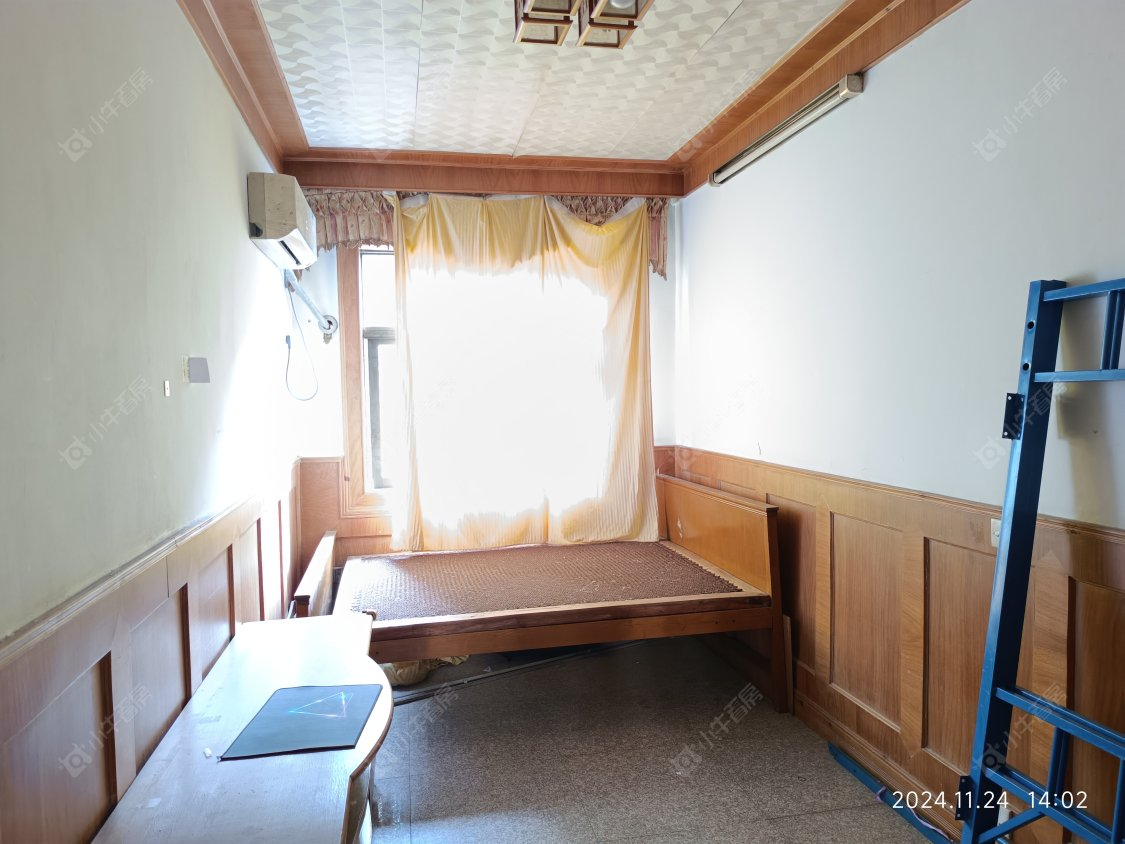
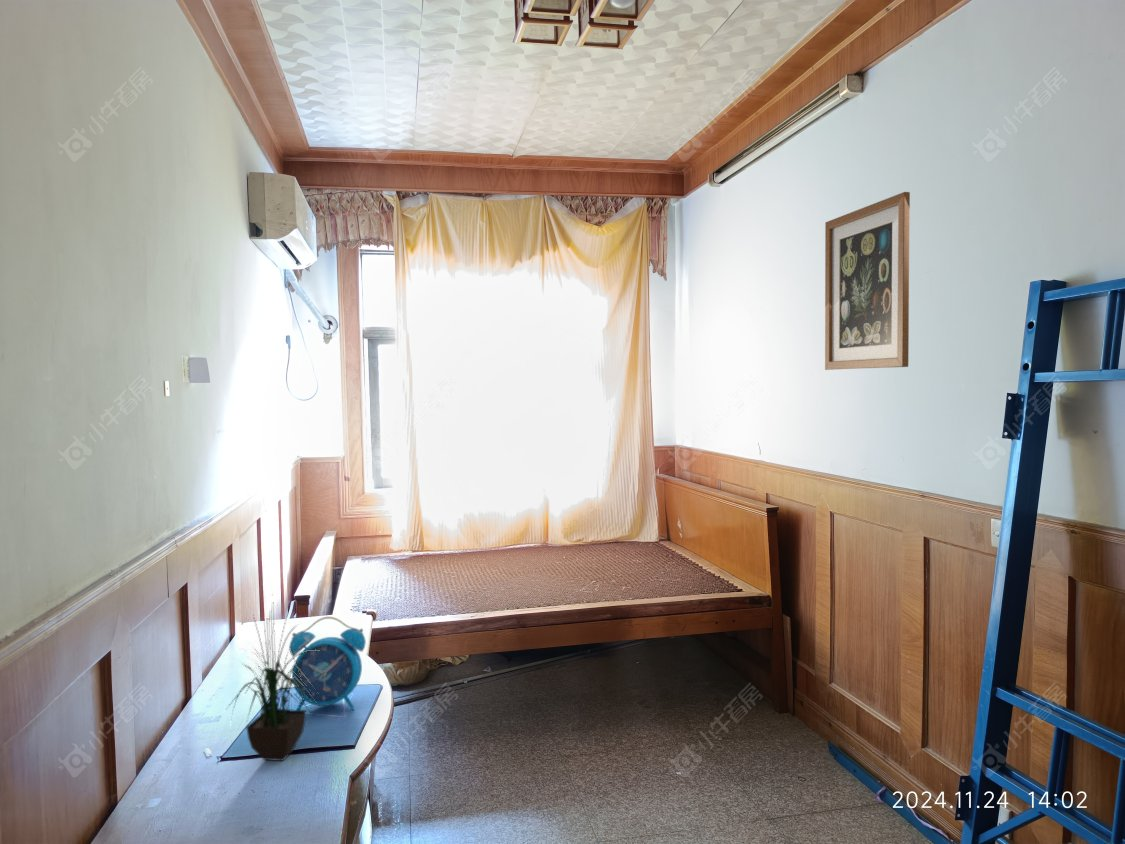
+ alarm clock (327, 663)
+ potted plant (275, 669)
+ wall art (863, 288)
